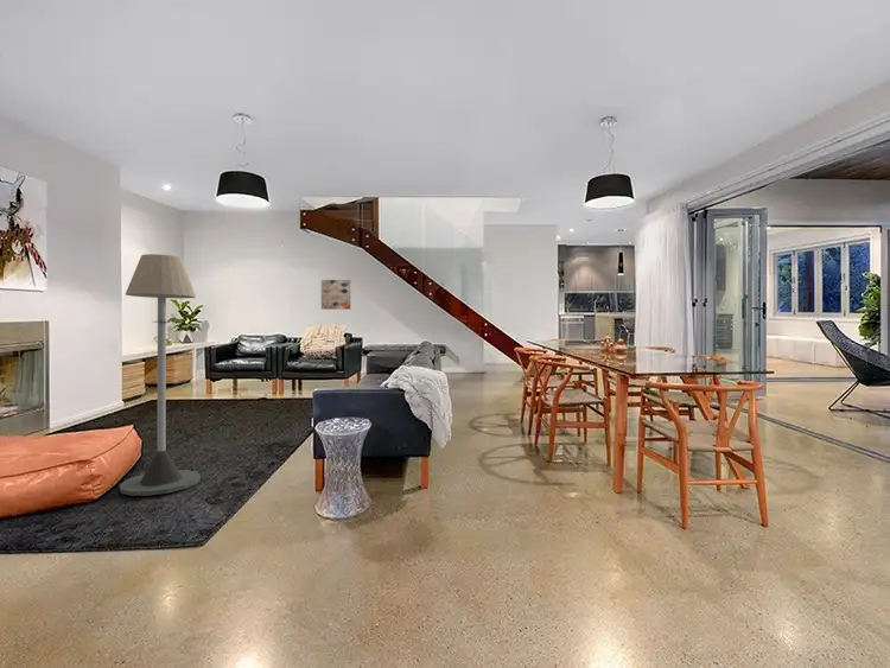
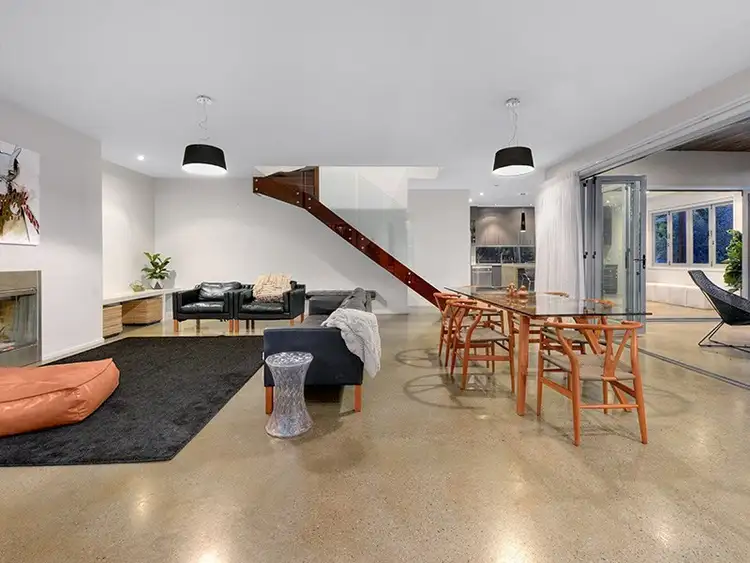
- floor lamp (161, 370)
- wall art (336, 294)
